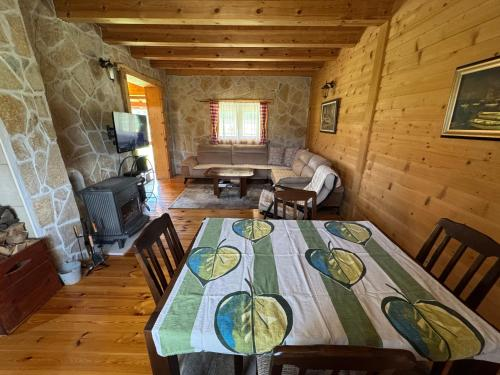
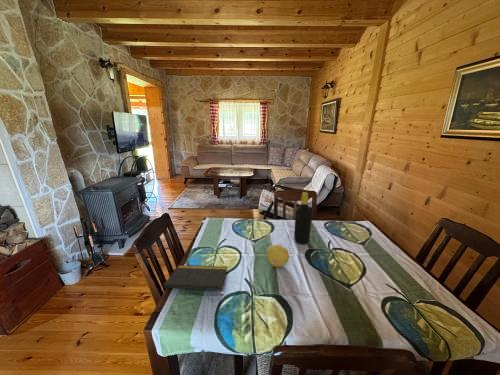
+ bottle (303, 217)
+ fruit (277, 255)
+ notepad (198, 276)
